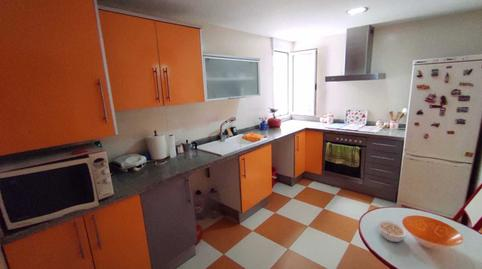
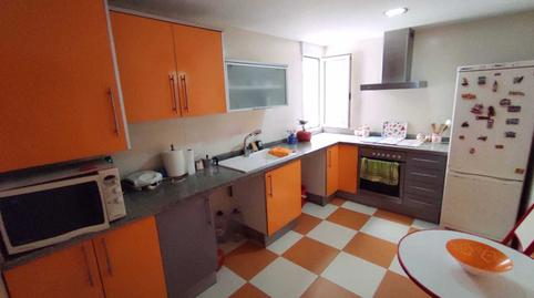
- legume (392, 232)
